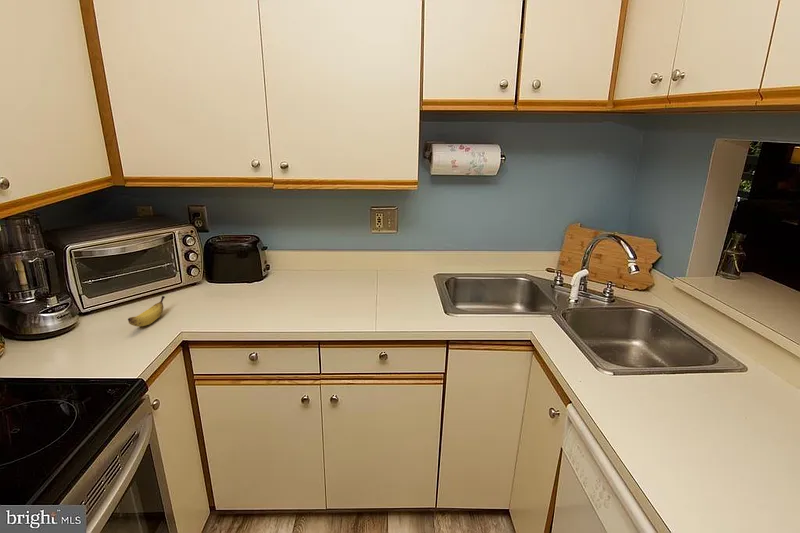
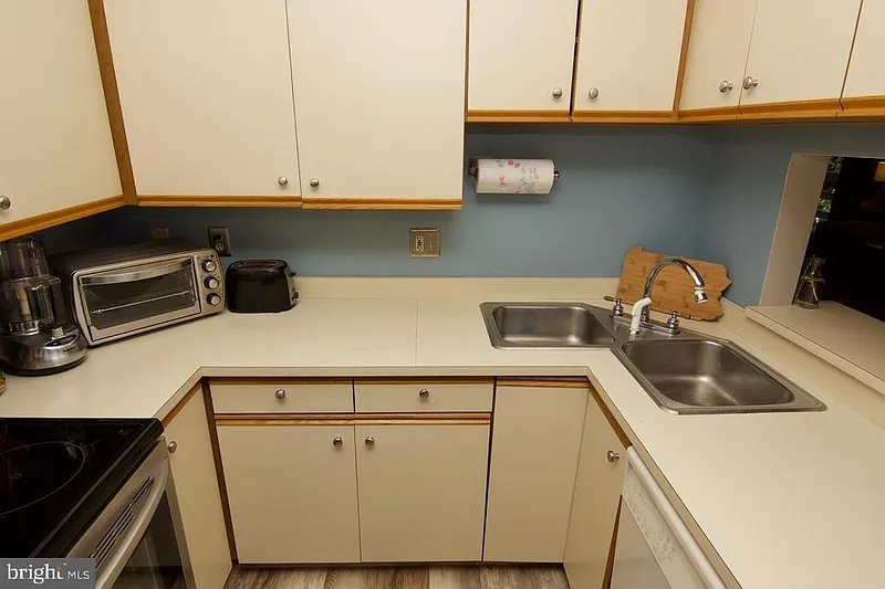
- banana (148, 313)
